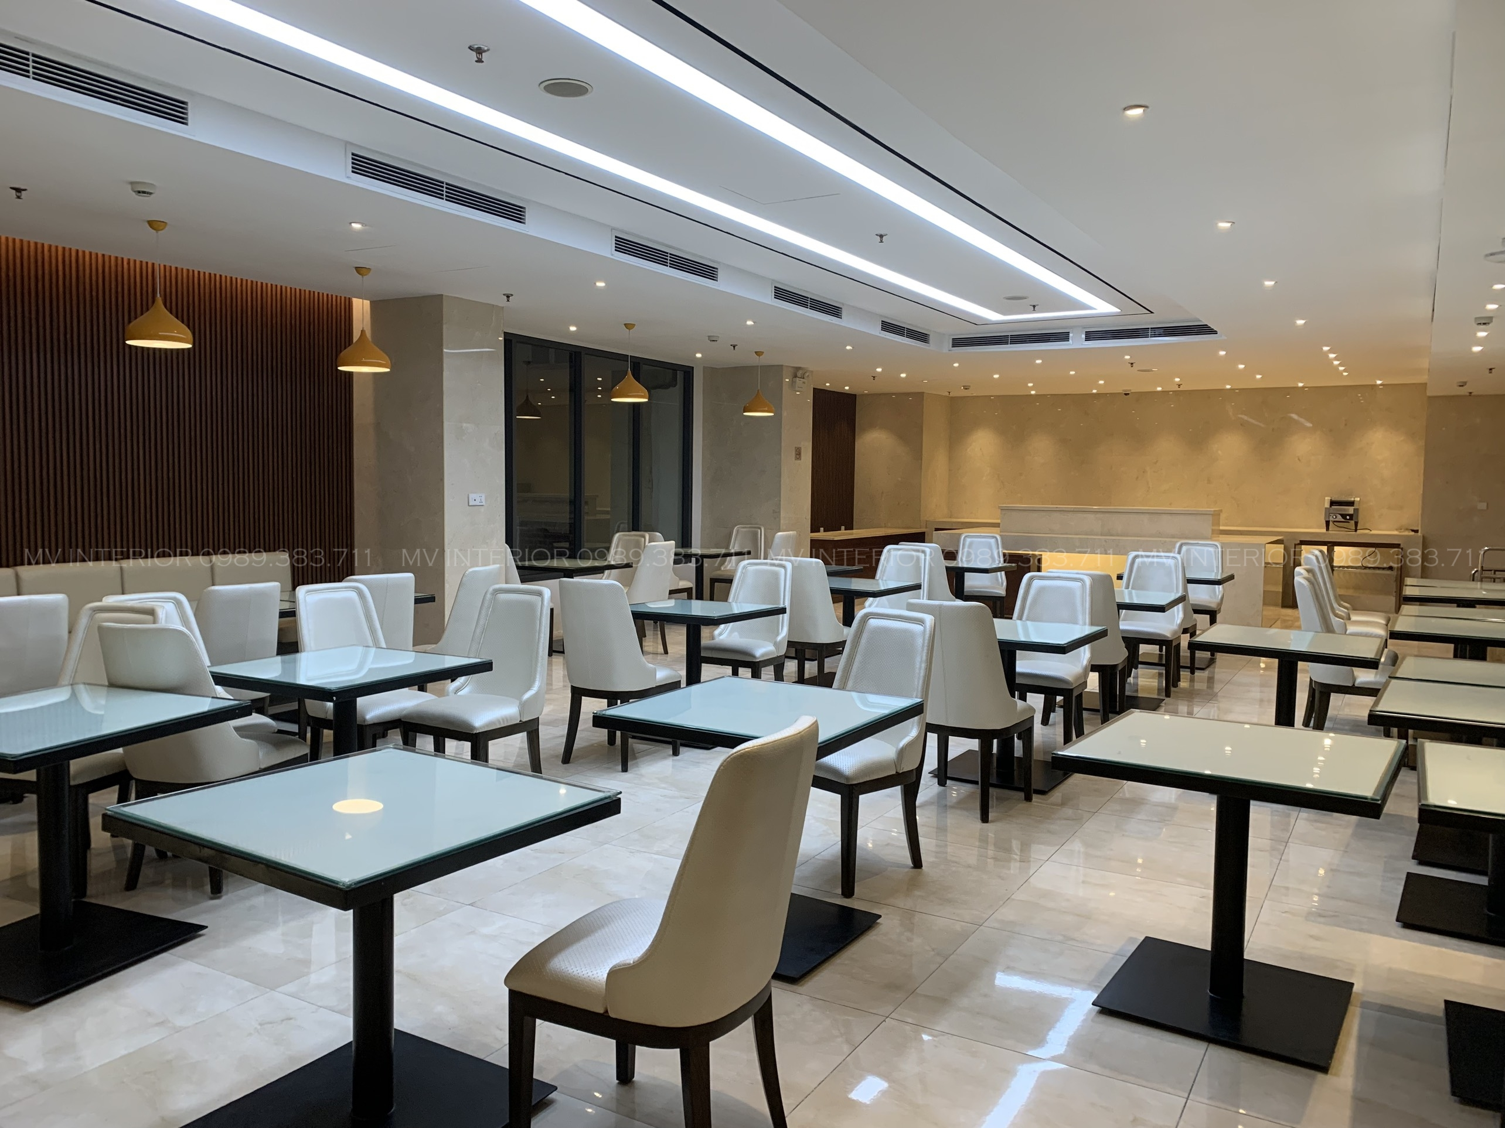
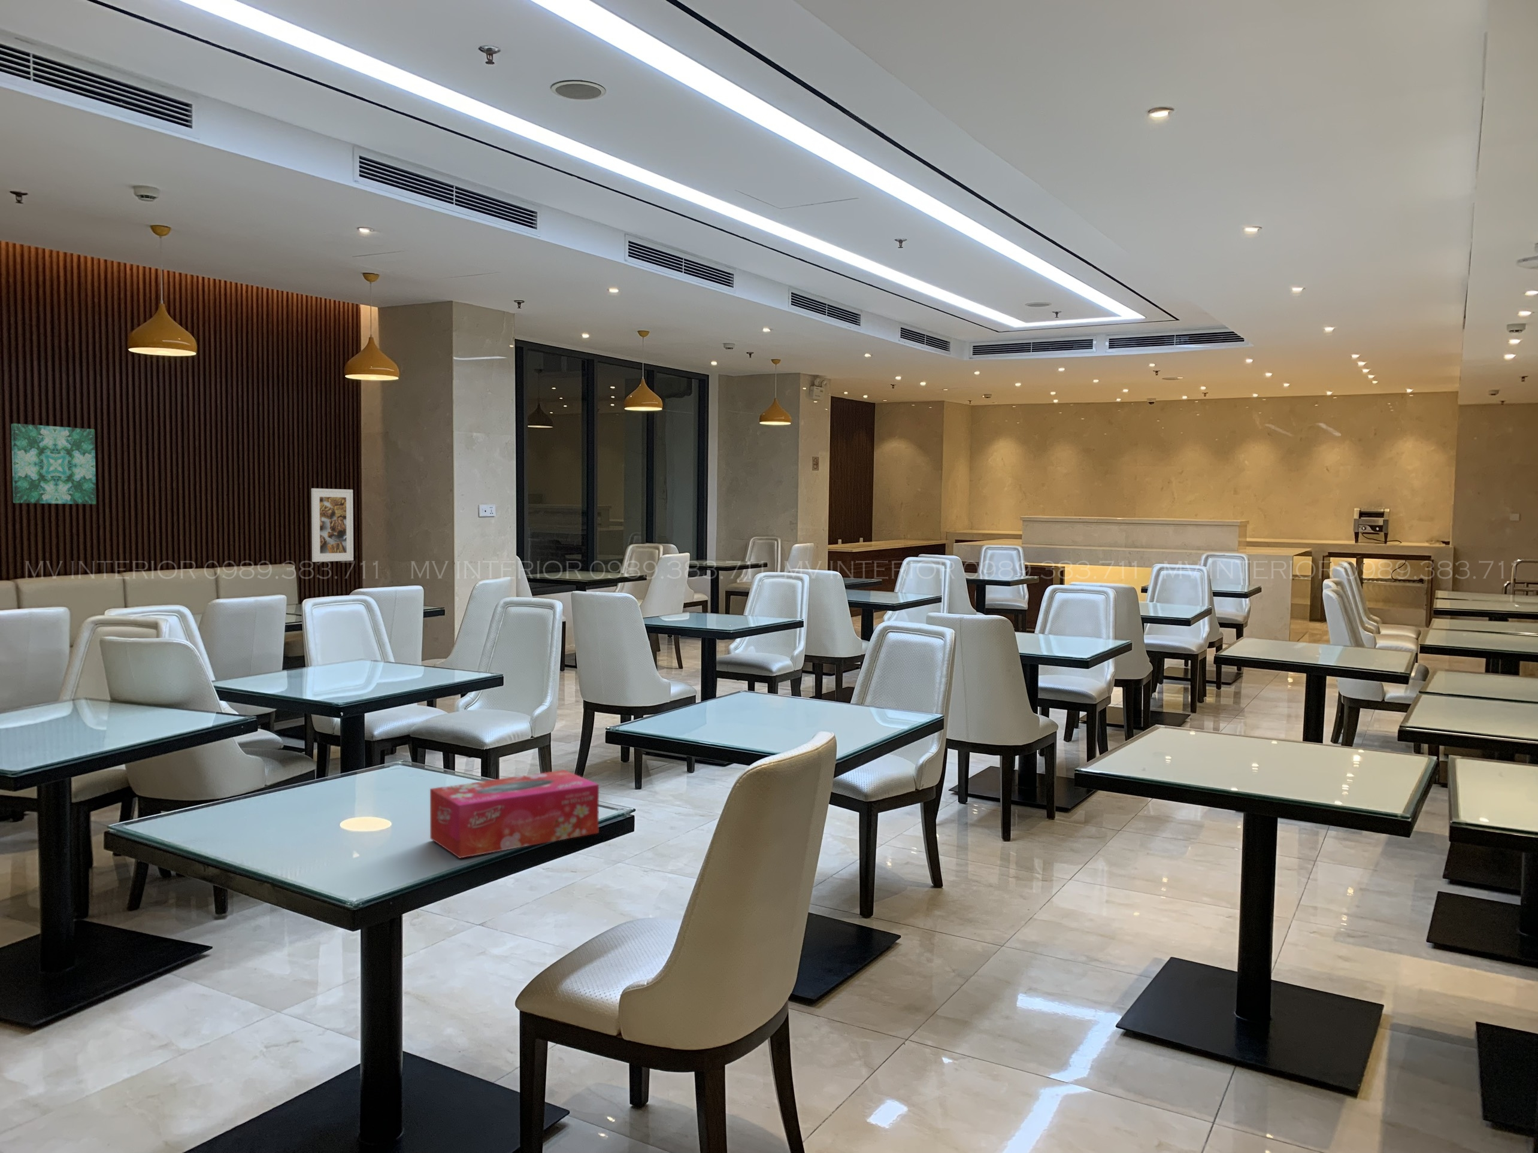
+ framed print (332, 524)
+ tissue box (515, 811)
+ wall art (54, 465)
